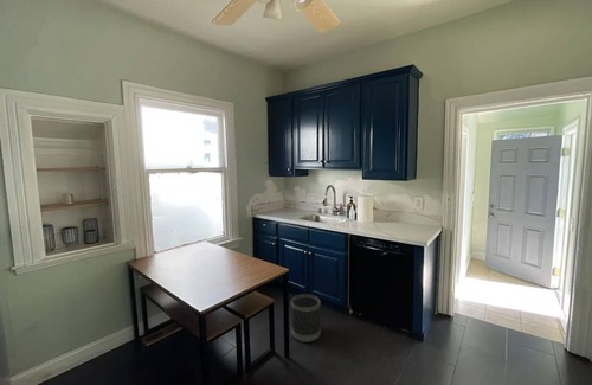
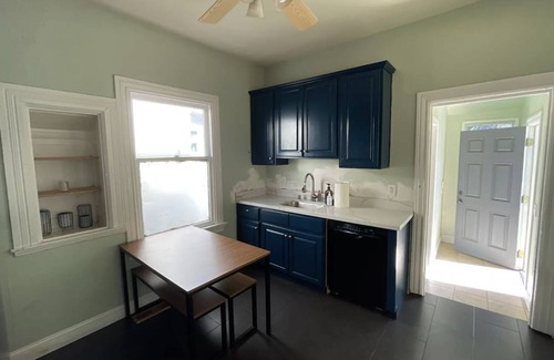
- wastebasket (305, 316)
